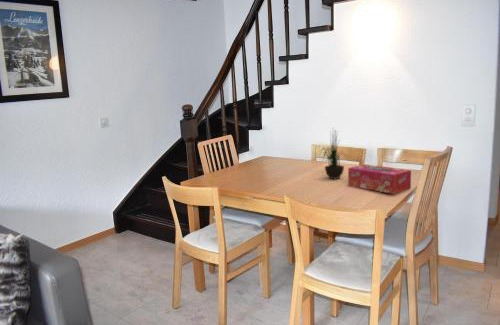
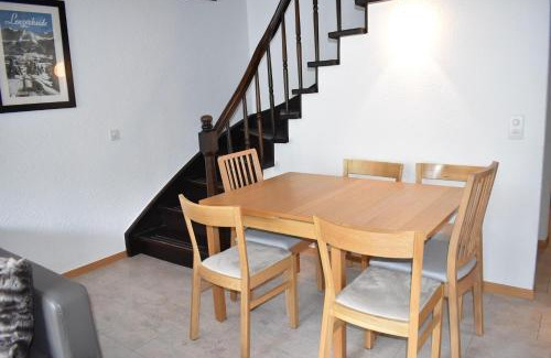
- tissue box (378, 178)
- potted plant (332, 149)
